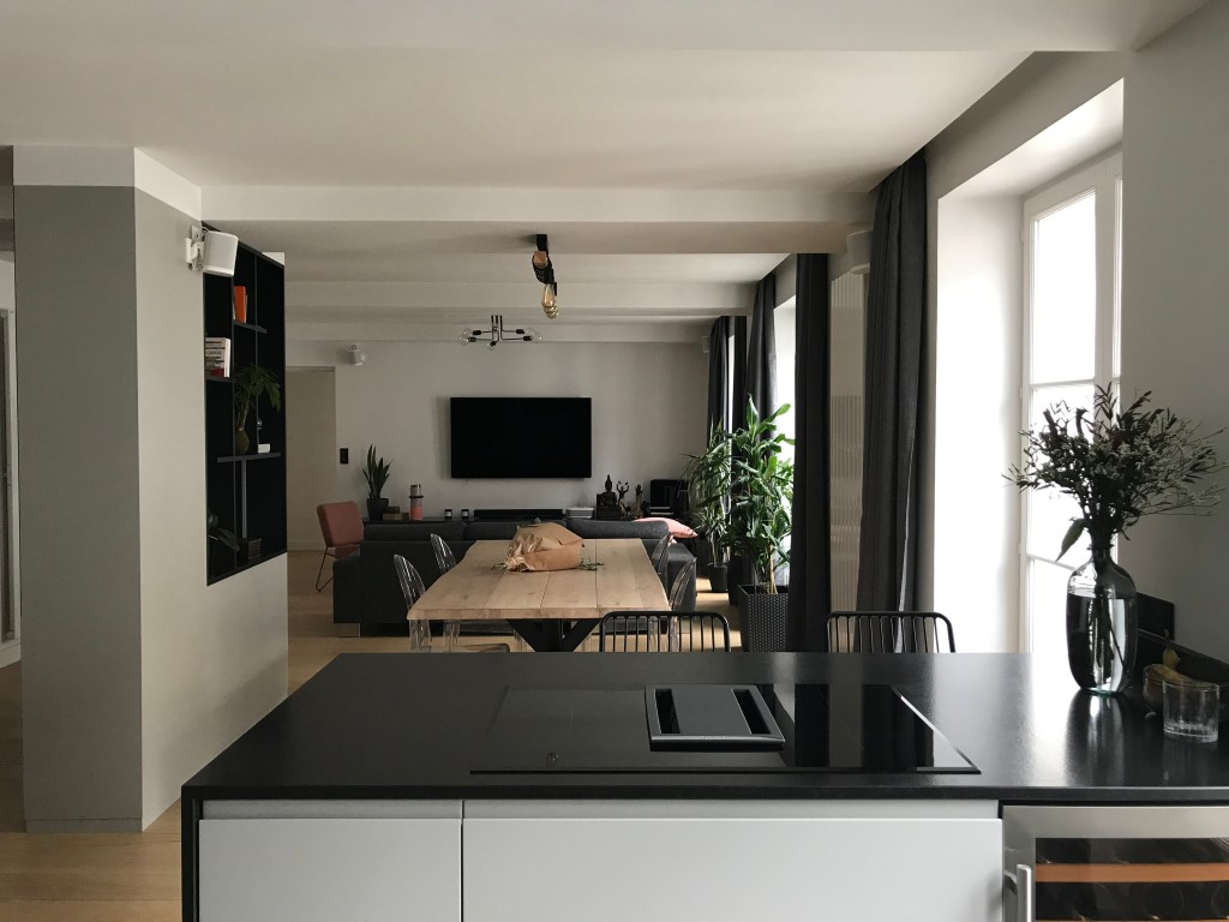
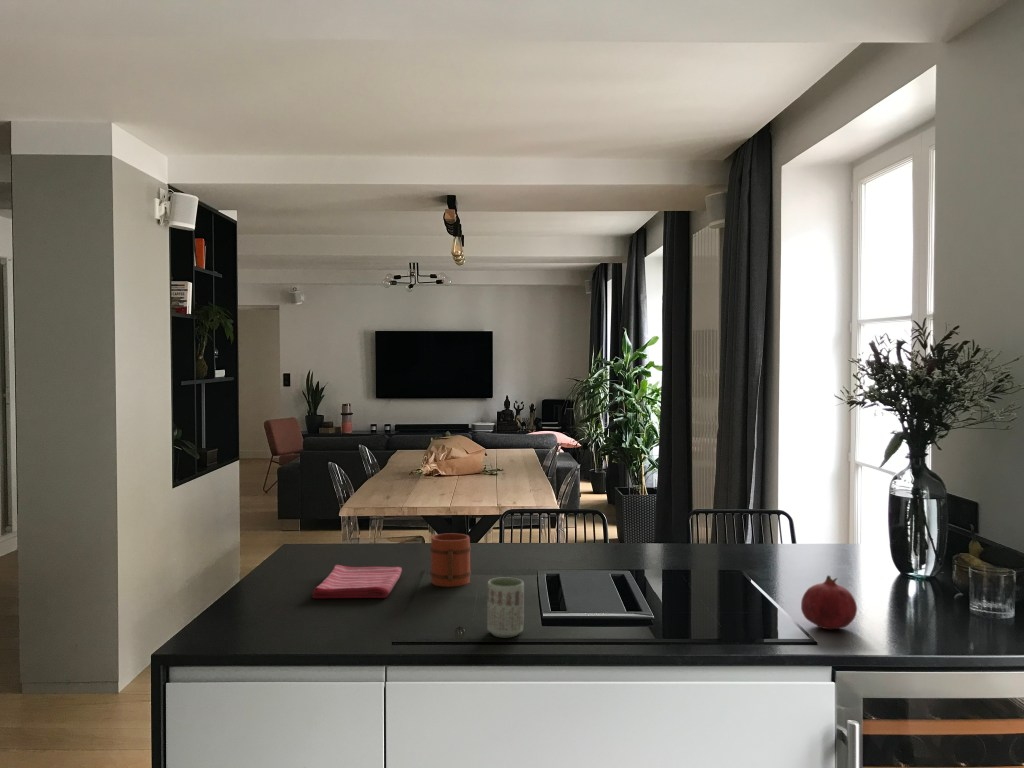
+ dish towel (359, 580)
+ mug (450, 560)
+ cup (505, 607)
+ fruit (828, 601)
